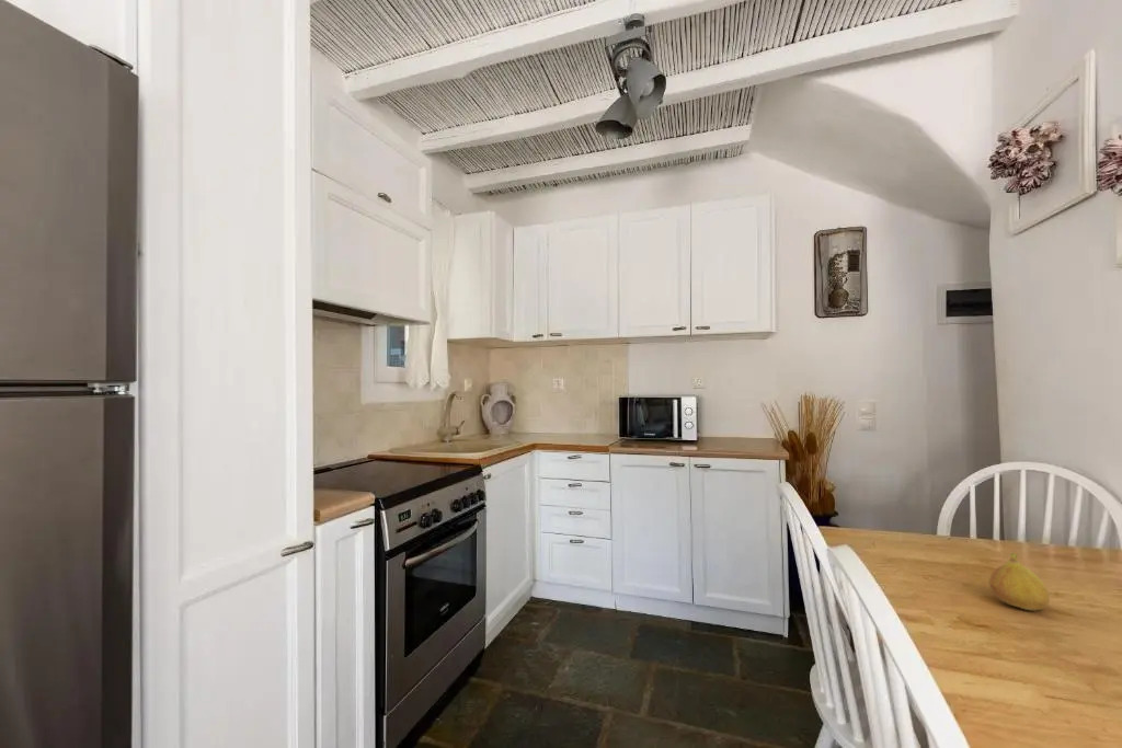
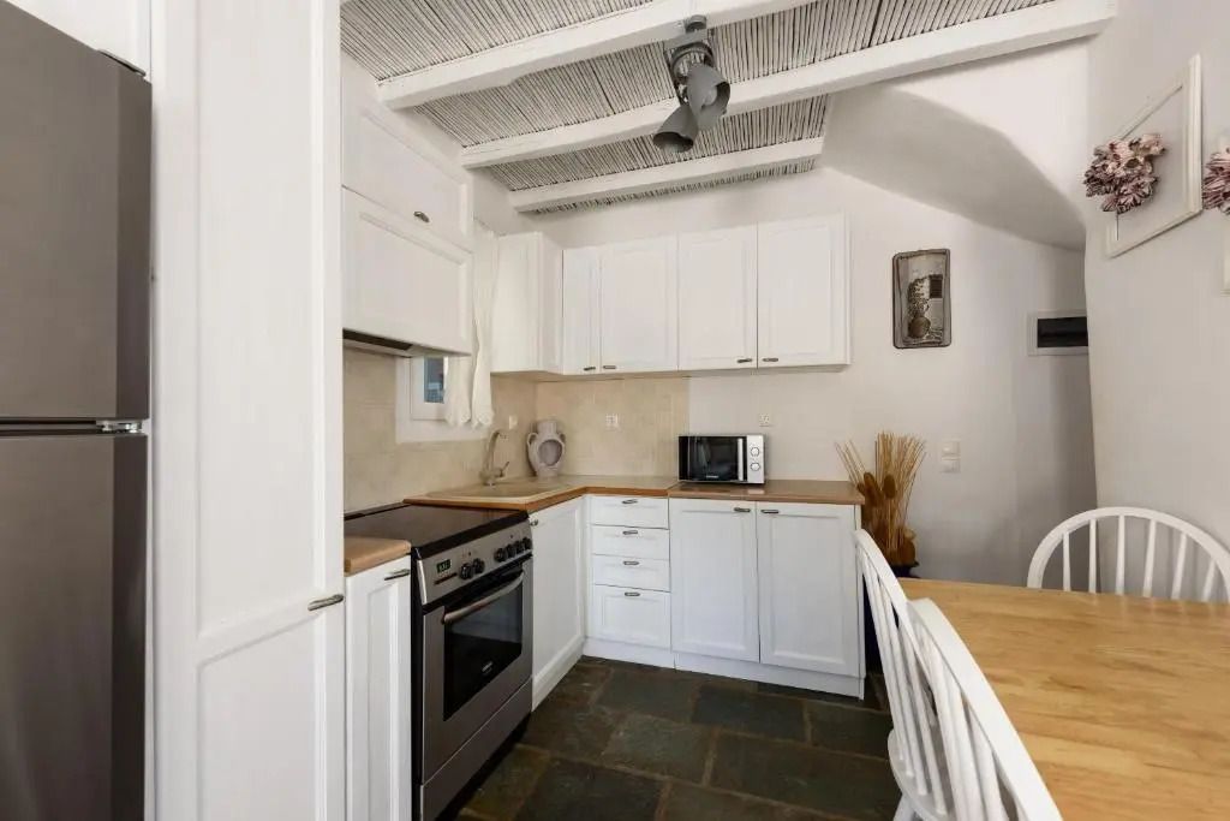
- fruit (1017, 578)
